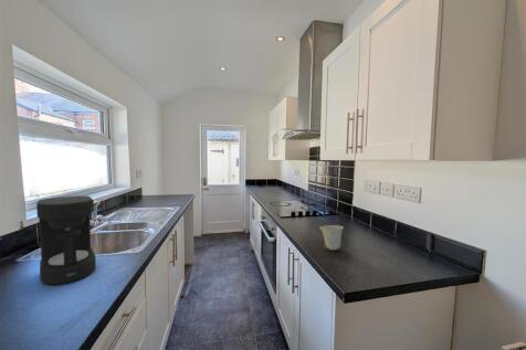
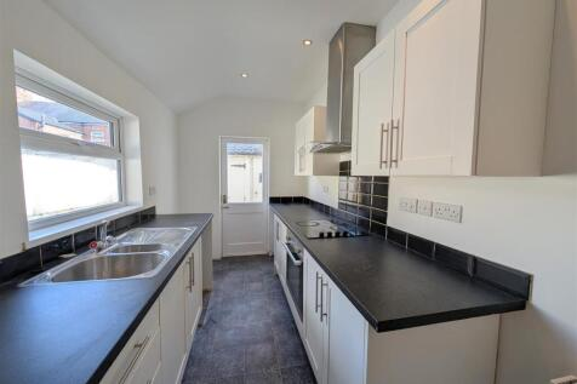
- cup (330, 236)
- coffee maker (69, 235)
